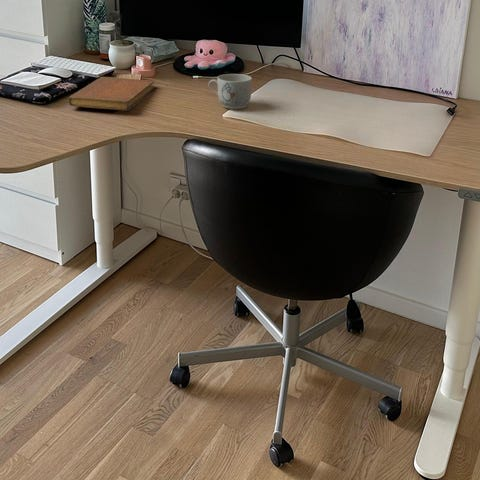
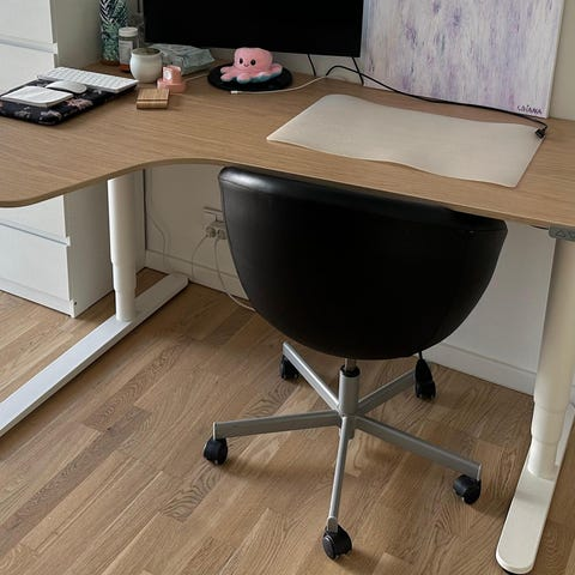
- notebook (113, 92)
- mug (229, 91)
